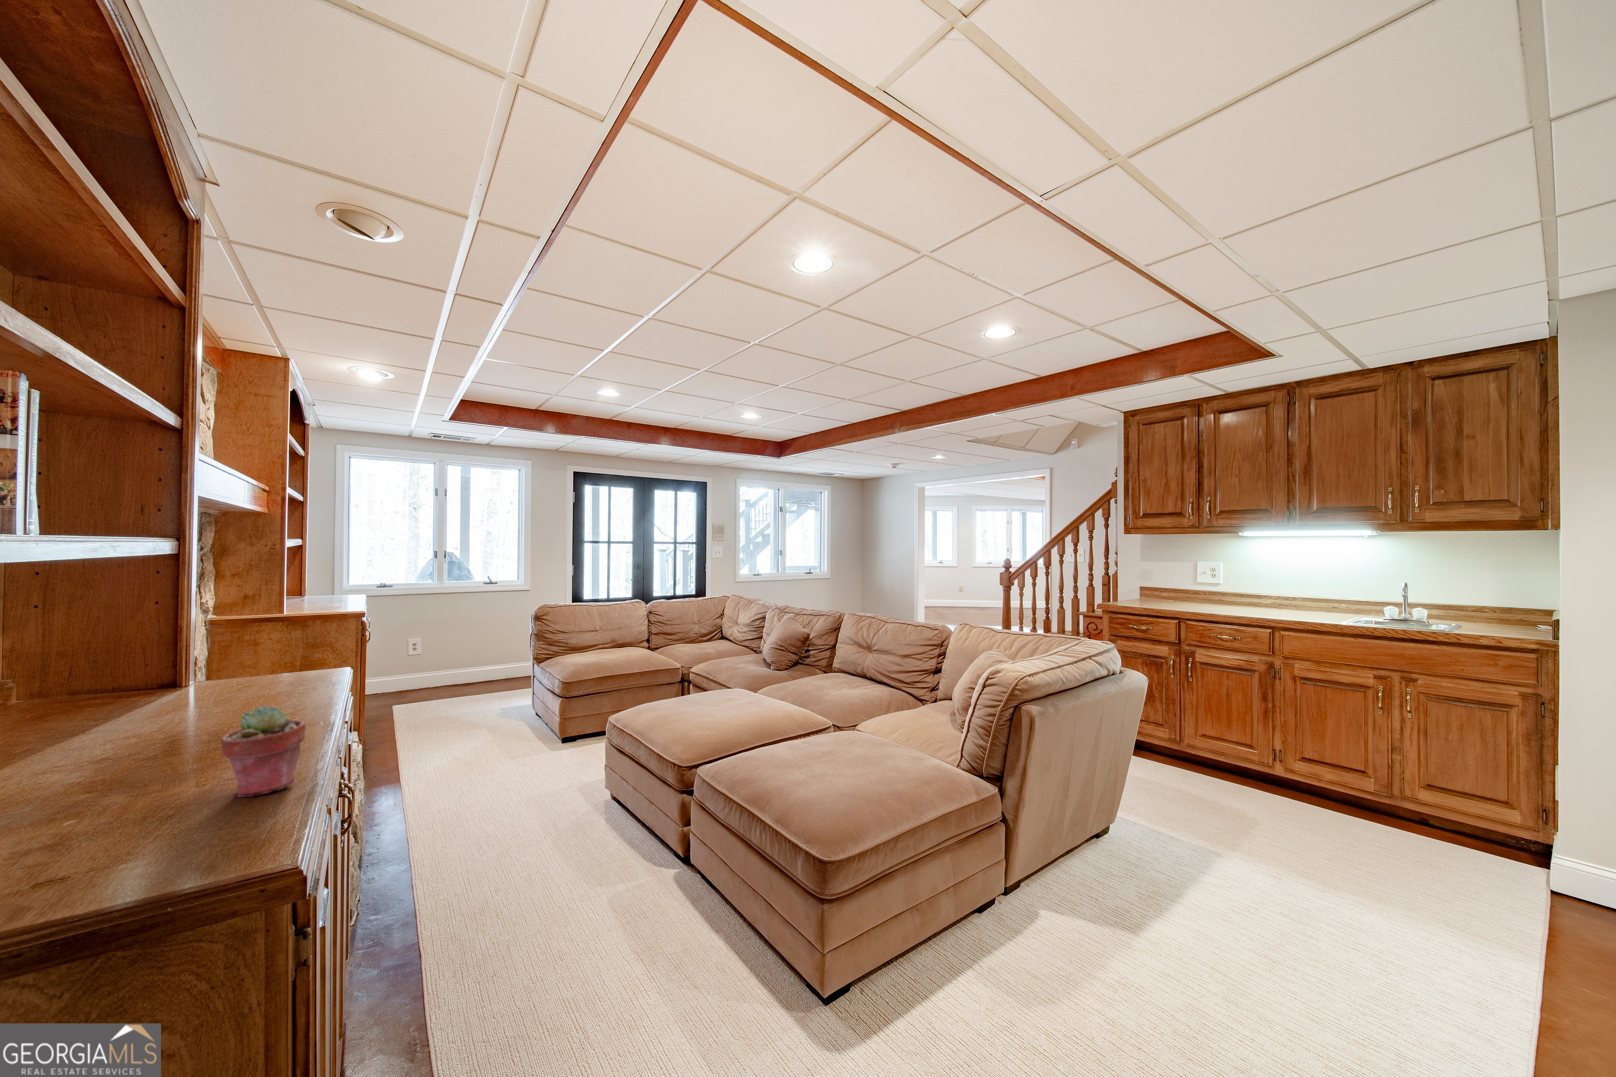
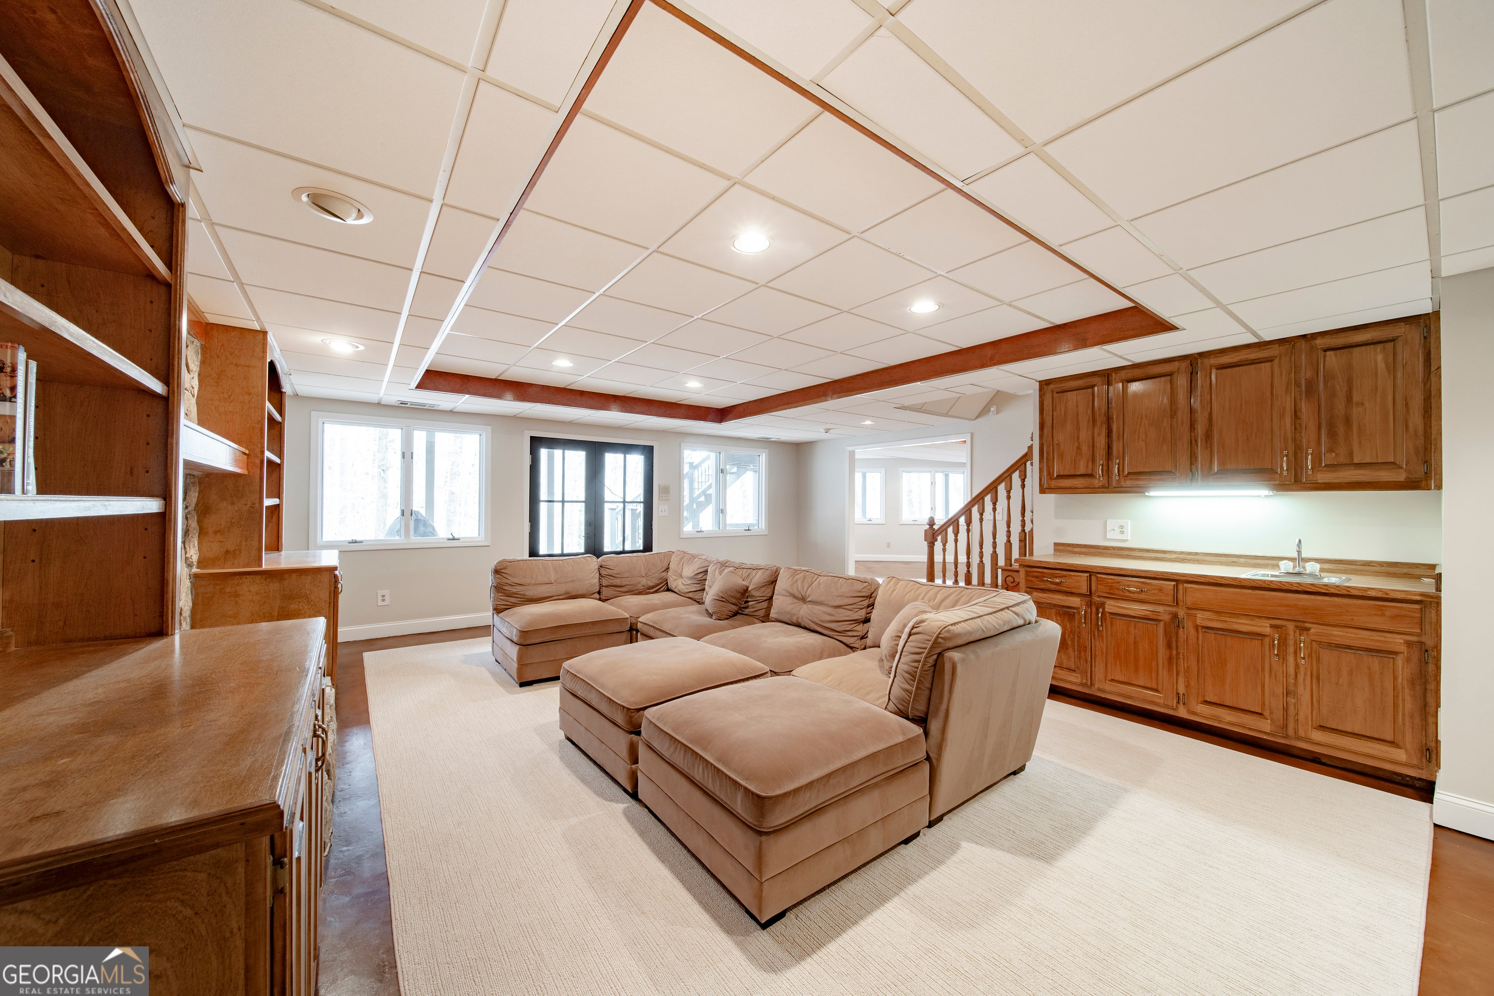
- potted succulent (265, 746)
